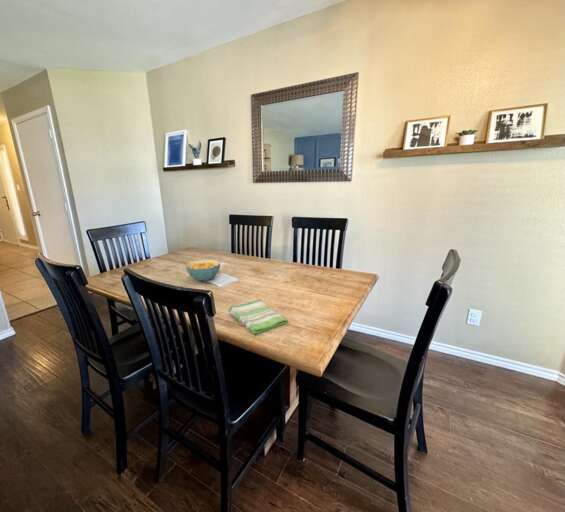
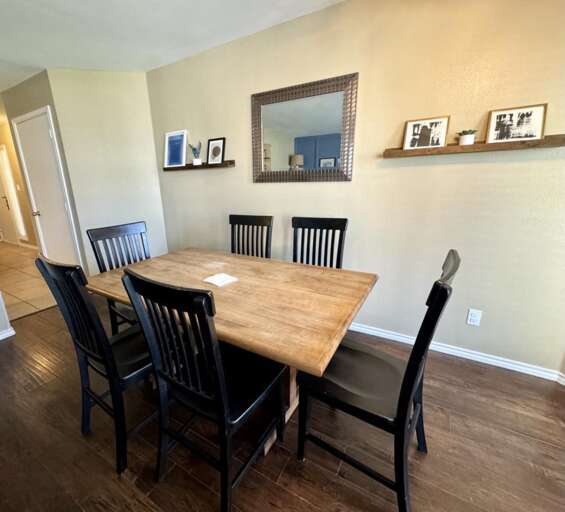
- dish towel (257, 314)
- cereal bowl (203, 271)
